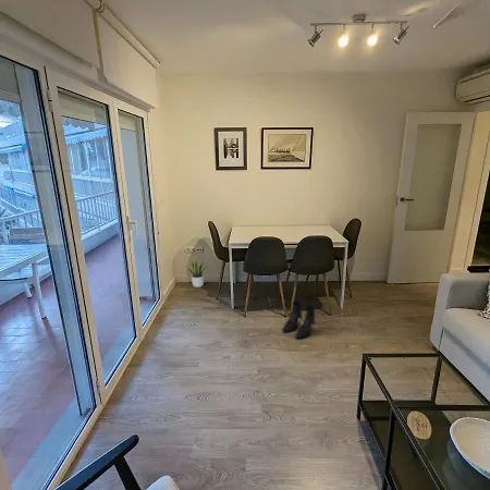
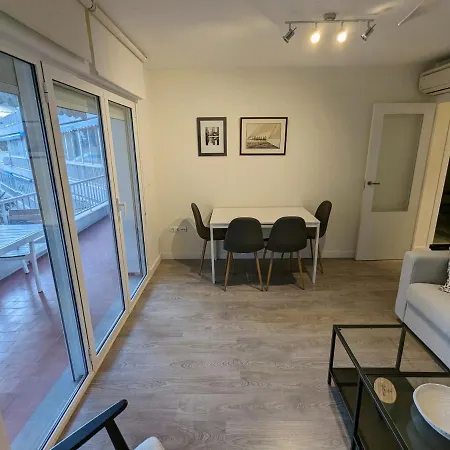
- potted plant (197, 271)
- boots (298, 317)
